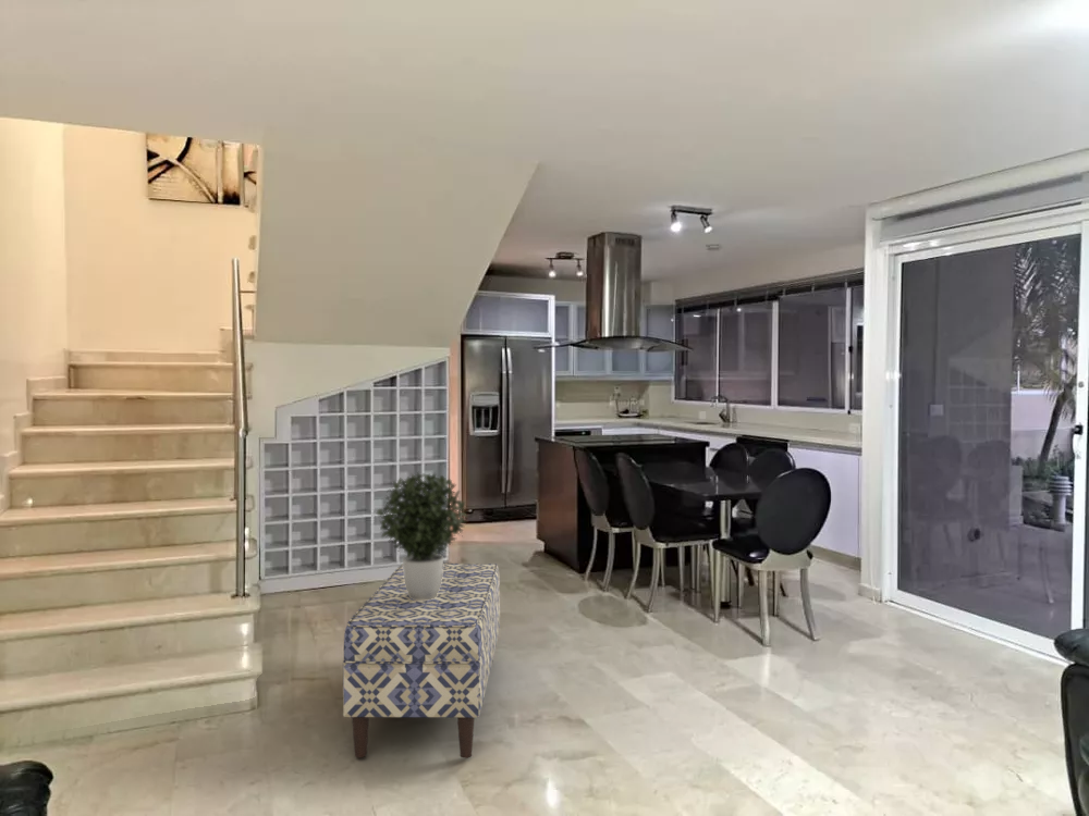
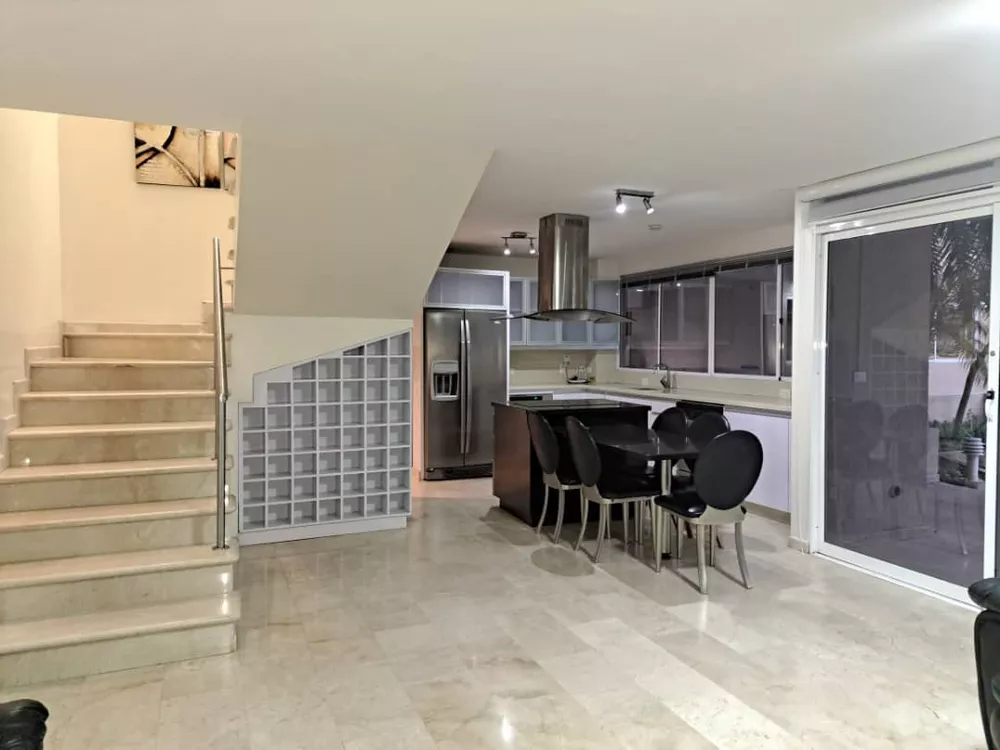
- potted plant (424, 534)
- bench (433, 645)
